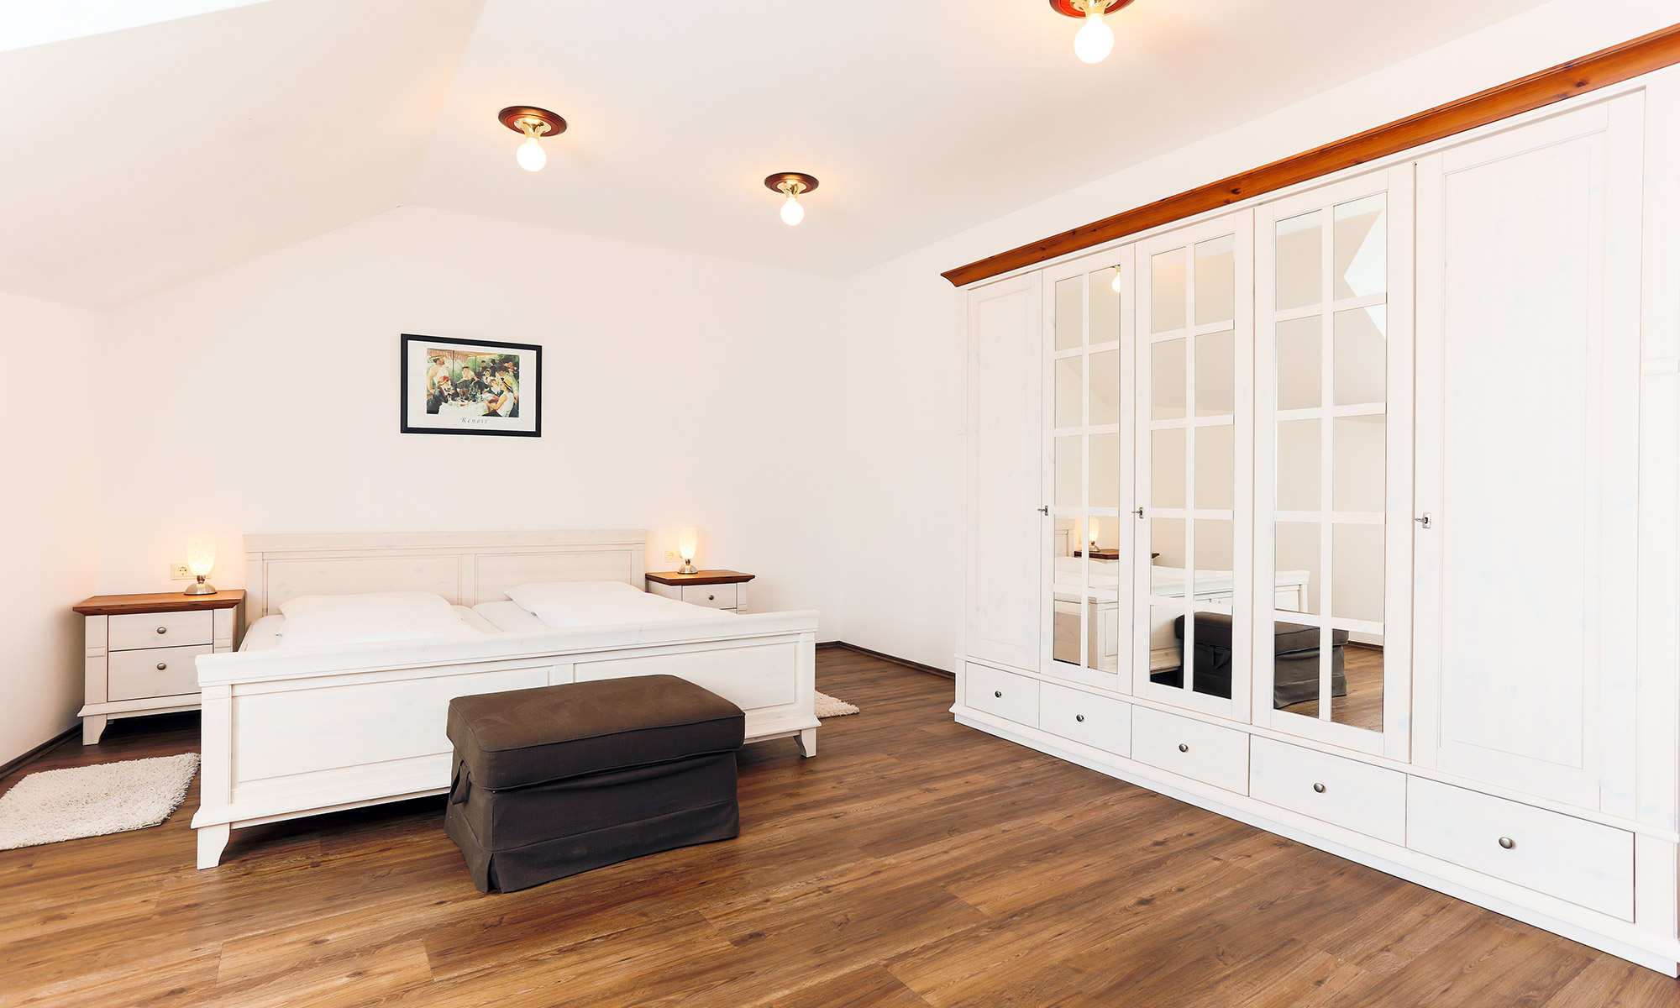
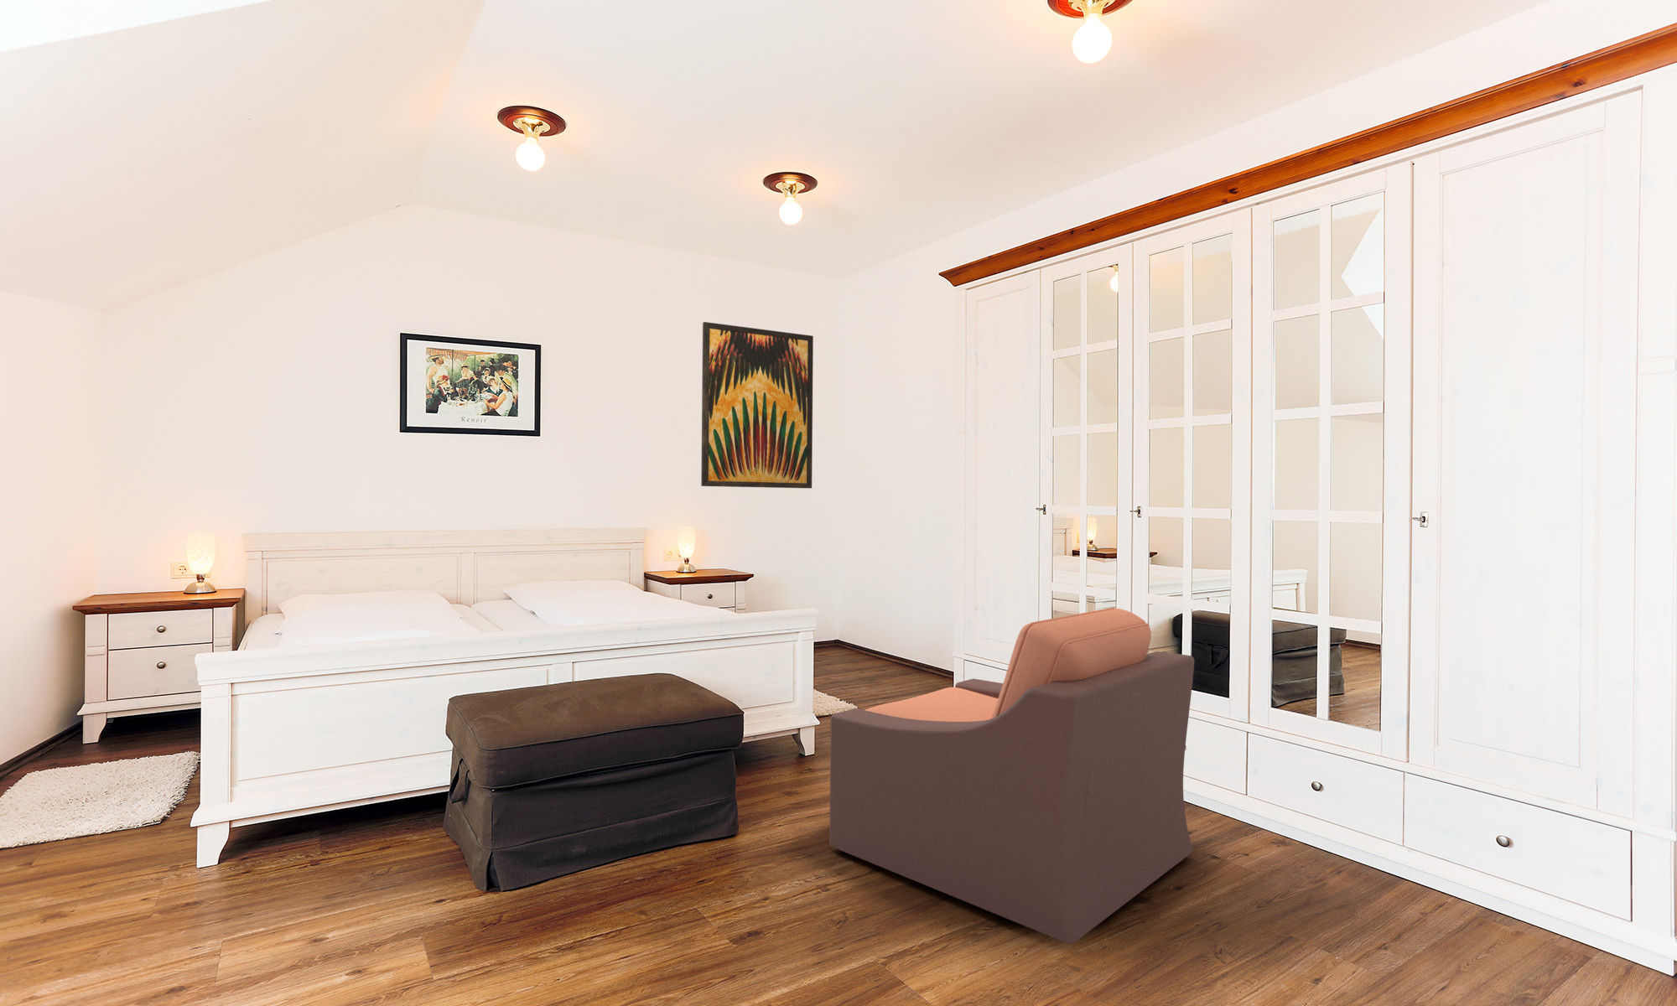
+ armchair (1006, 729)
+ wall art (759, 408)
